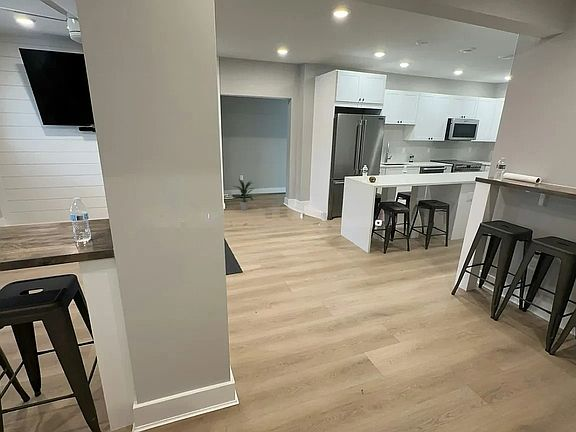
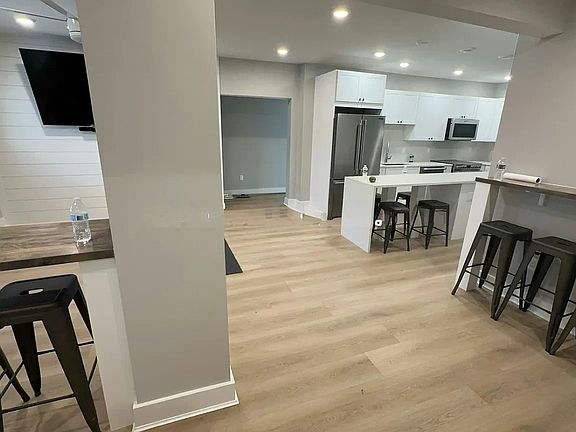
- indoor plant (245, 194)
